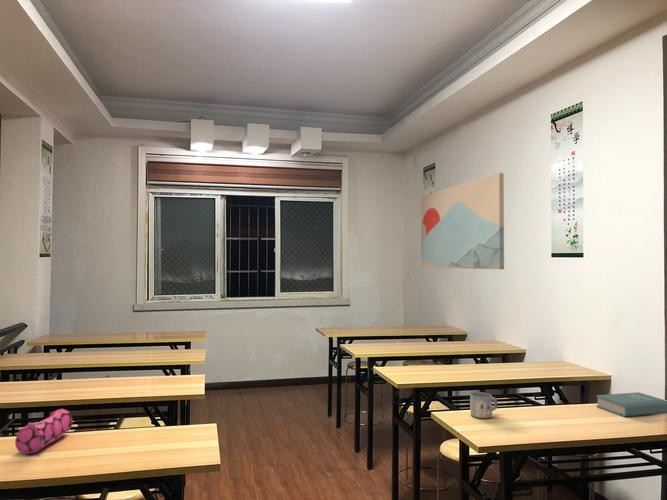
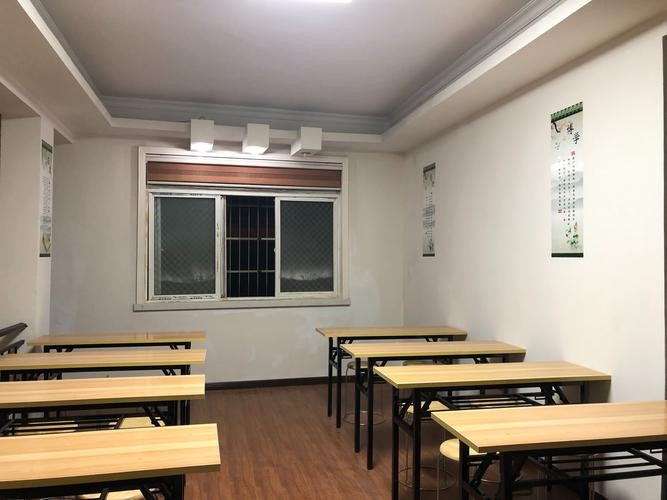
- mug (484, 404)
- book (632, 404)
- wall art (456, 227)
- pencil case (46, 428)
